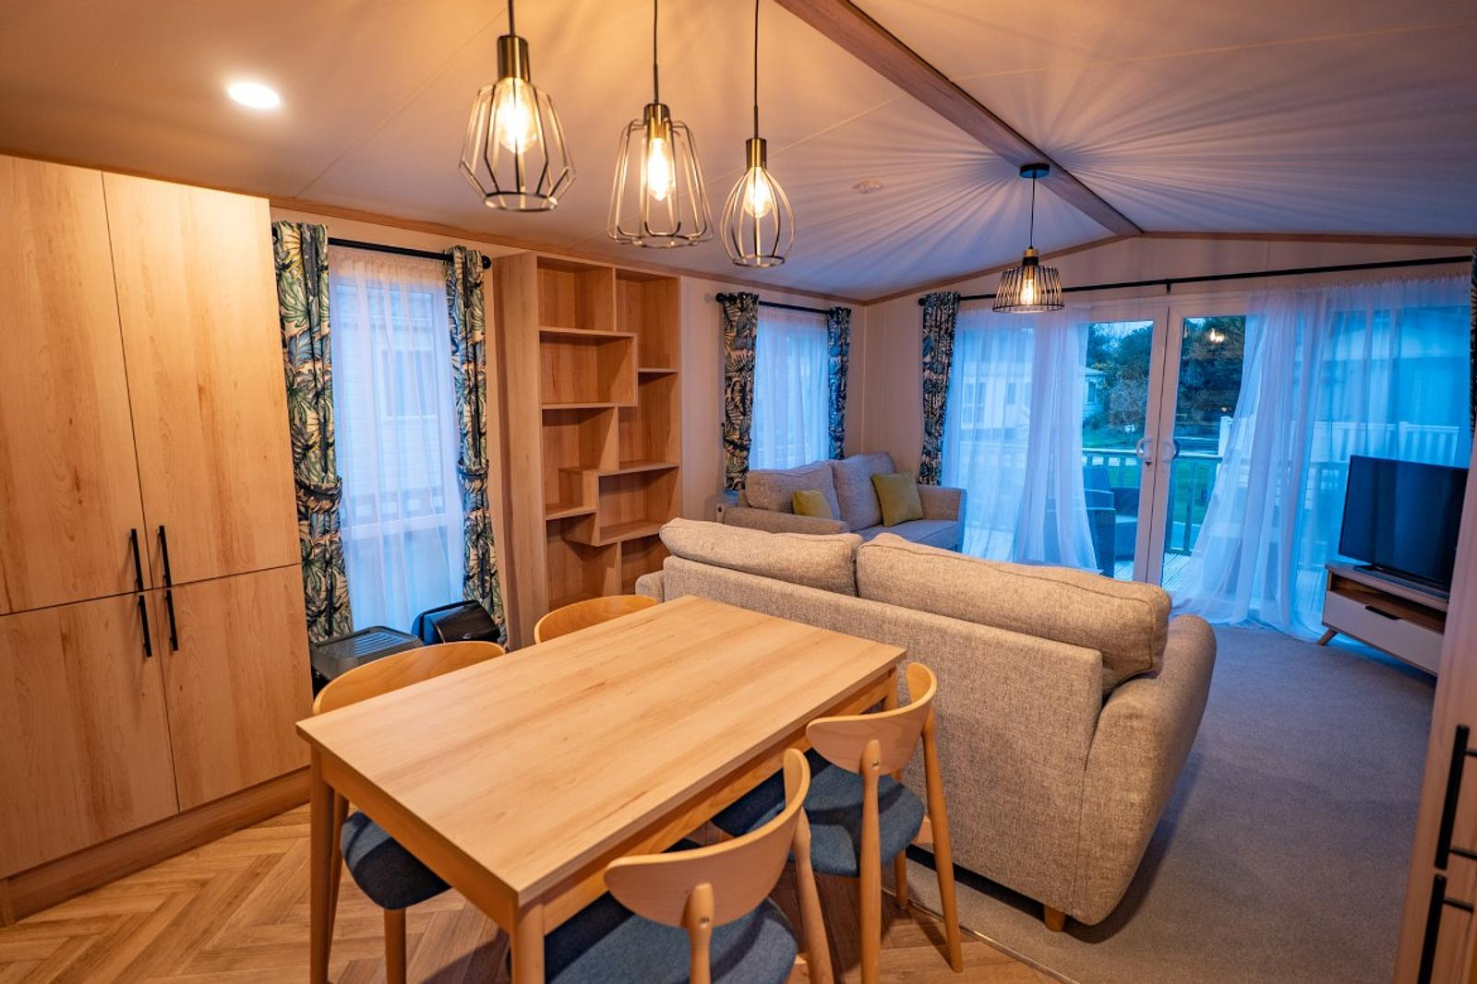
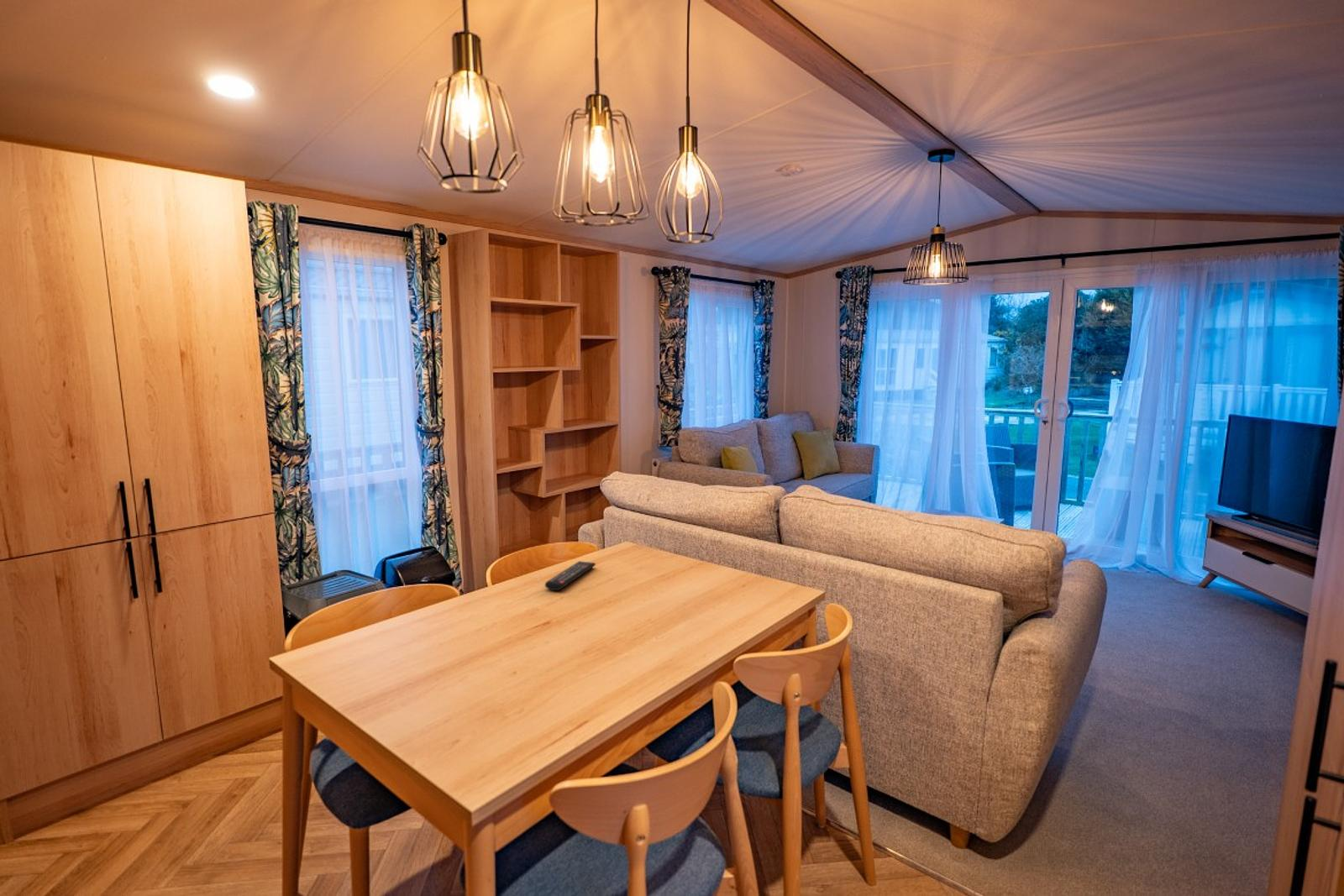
+ remote control (571, 574)
